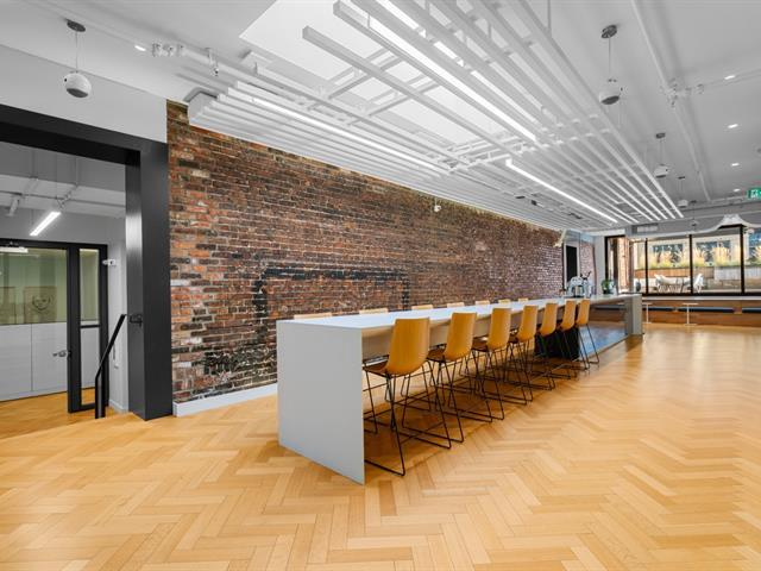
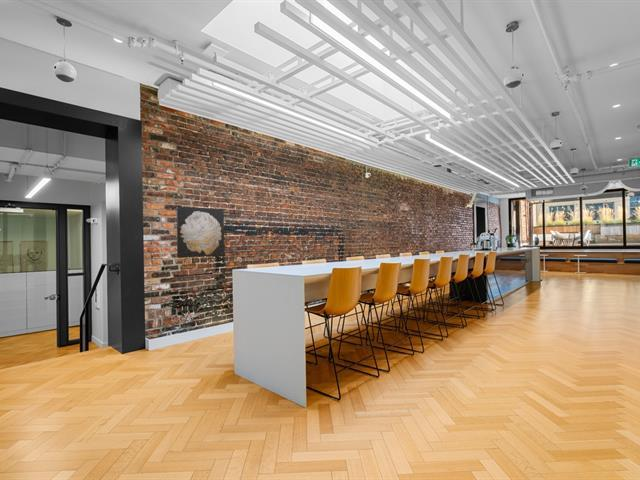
+ wall art (201, 232)
